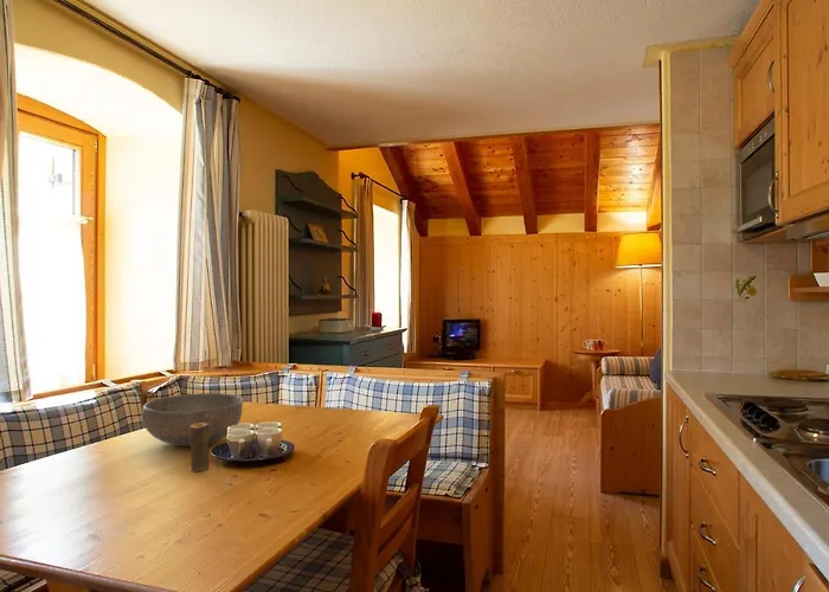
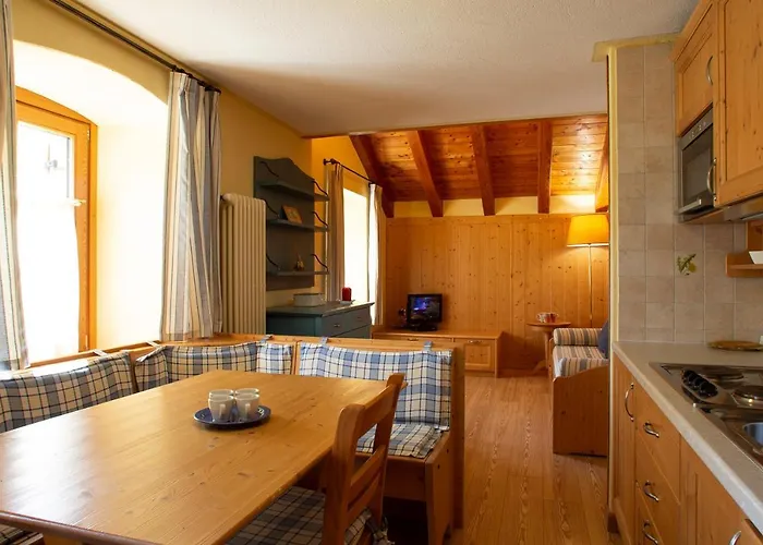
- bowl (194, 422)
- candle (199, 446)
